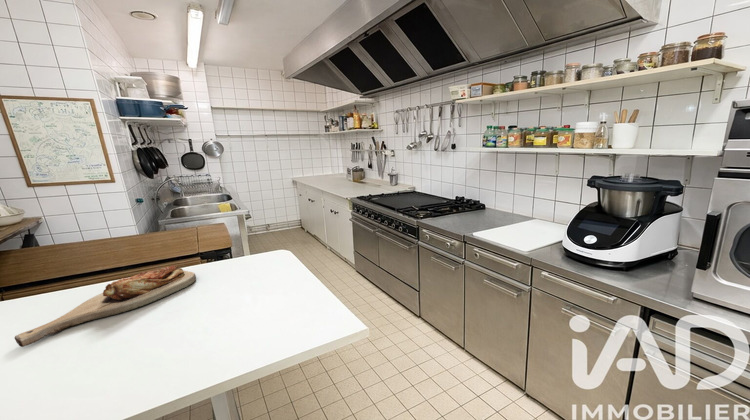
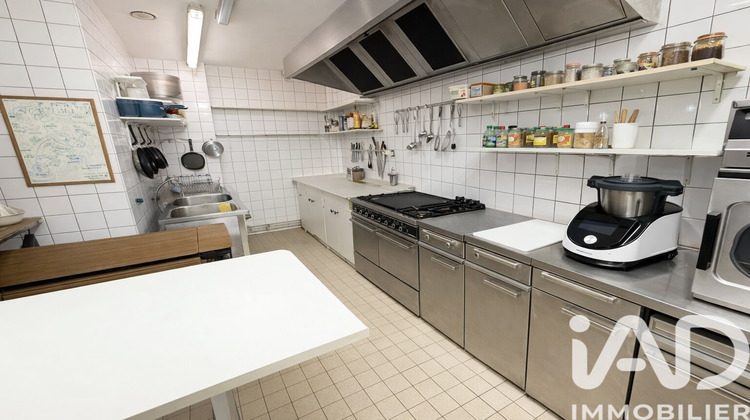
- cutting board (119, 293)
